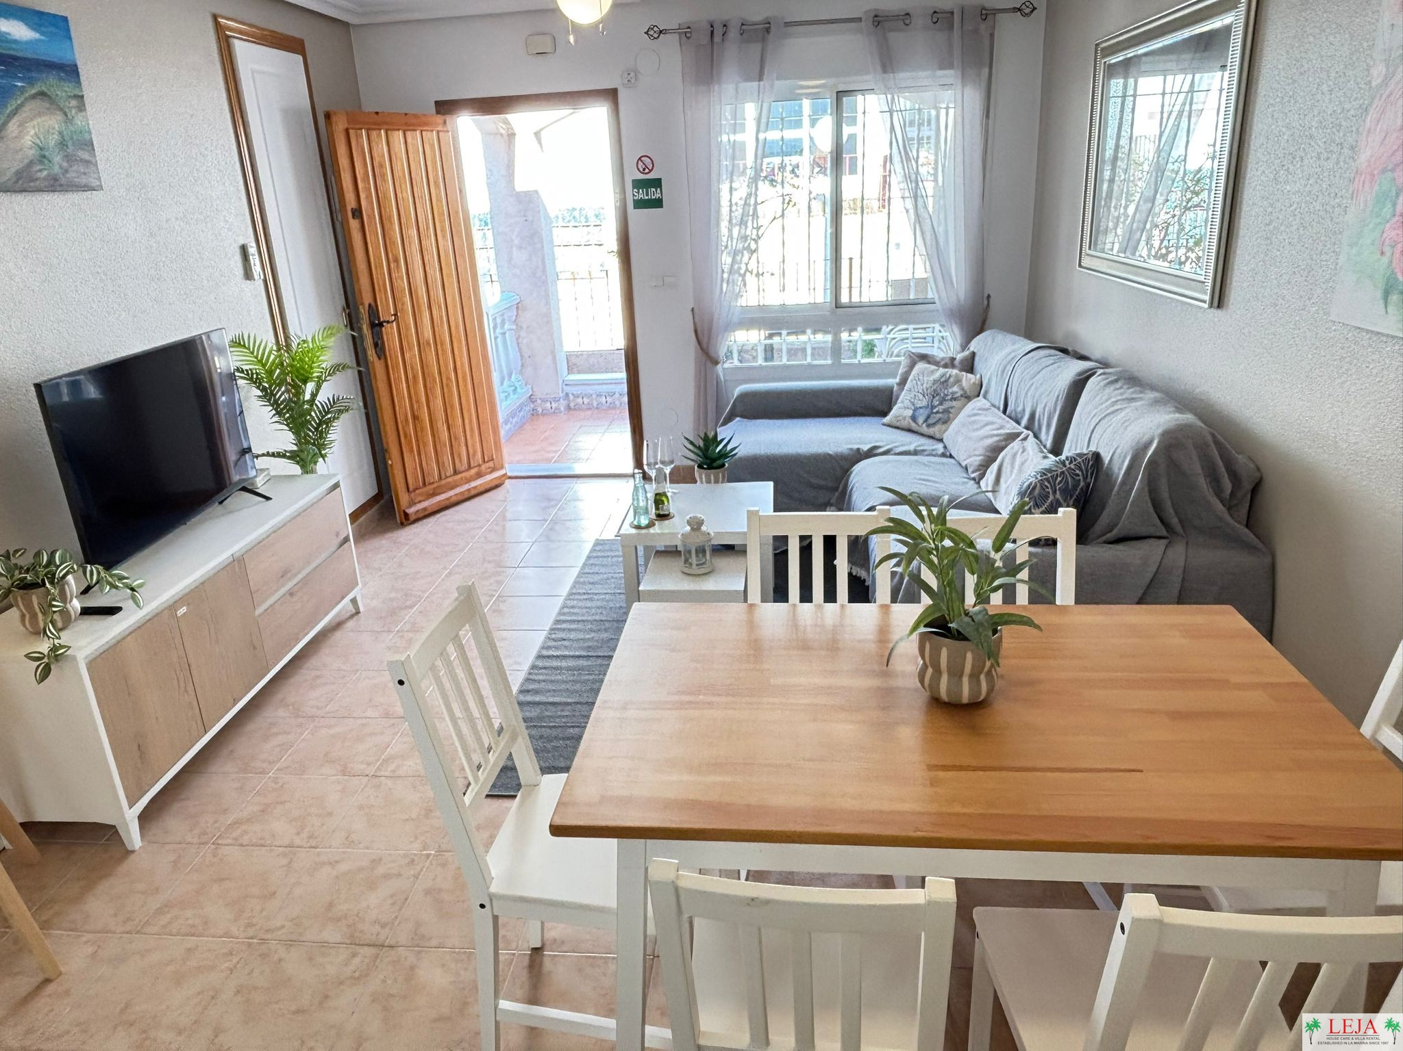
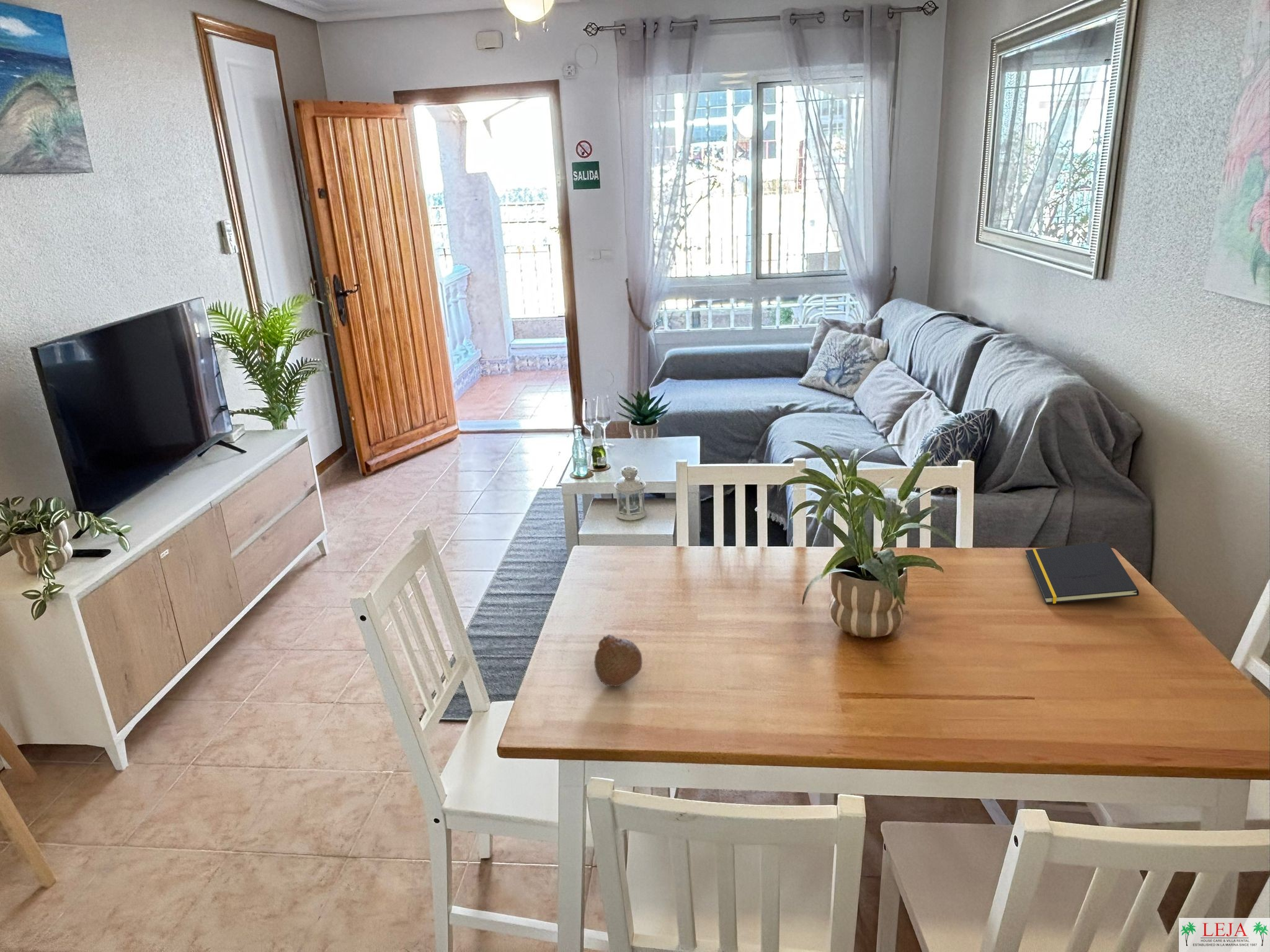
+ notepad (1077, 571)
+ fruit (618, 661)
